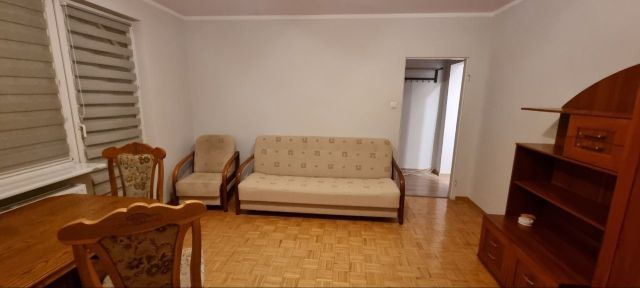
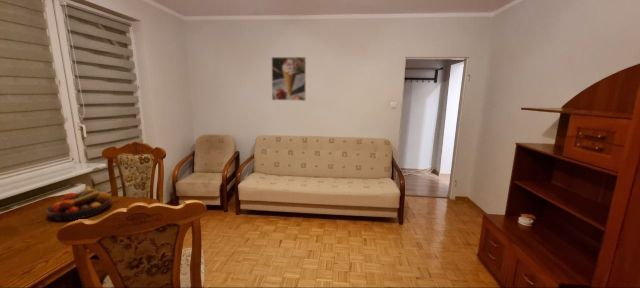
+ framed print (288, 79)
+ fruit bowl (80, 201)
